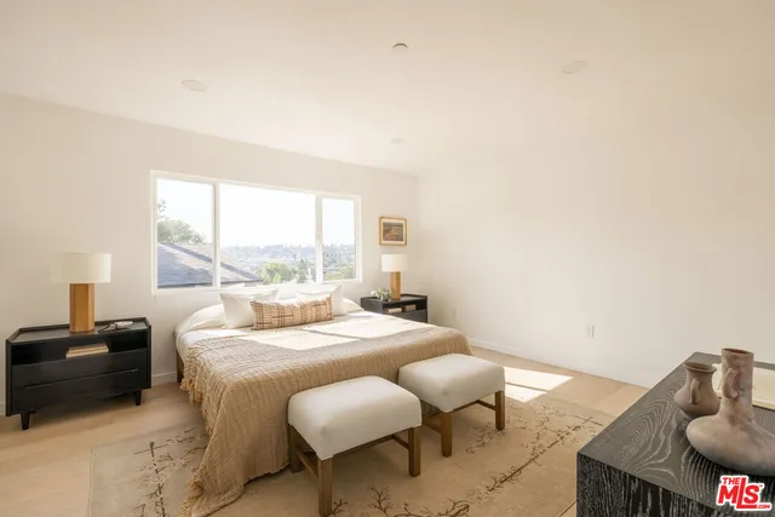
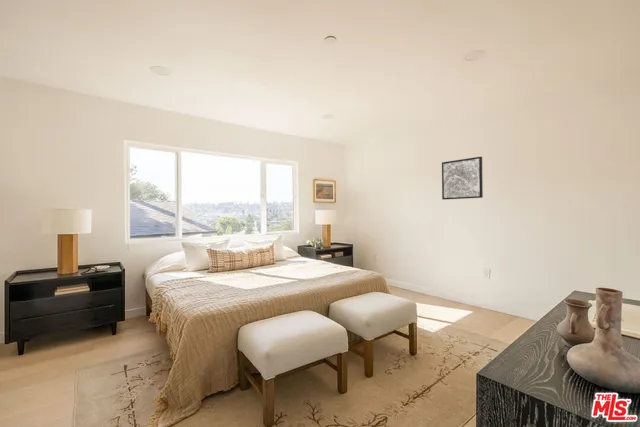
+ wall art (461, 179)
